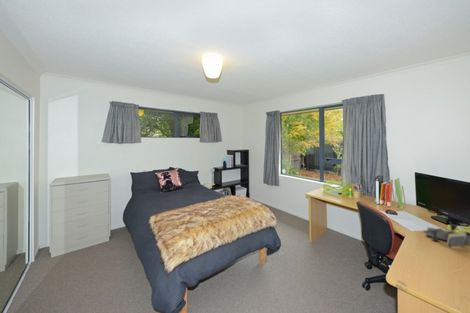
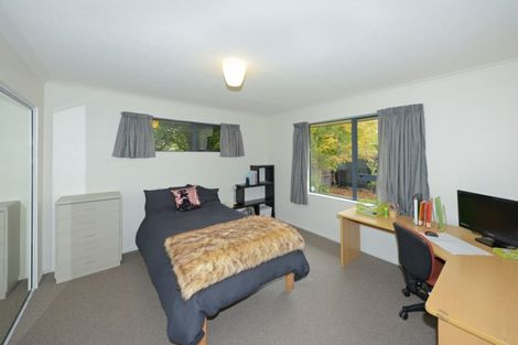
- desk organizer (448, 231)
